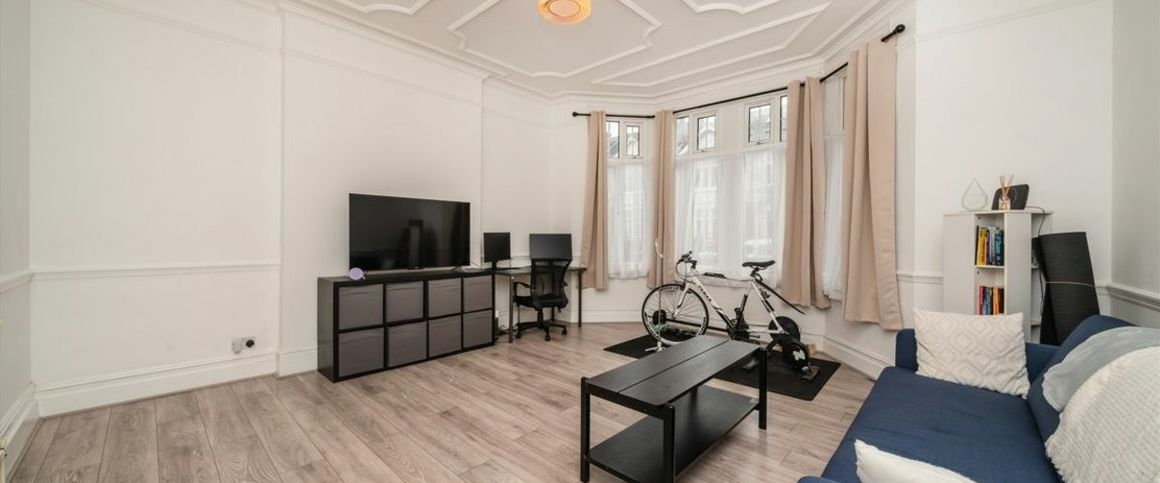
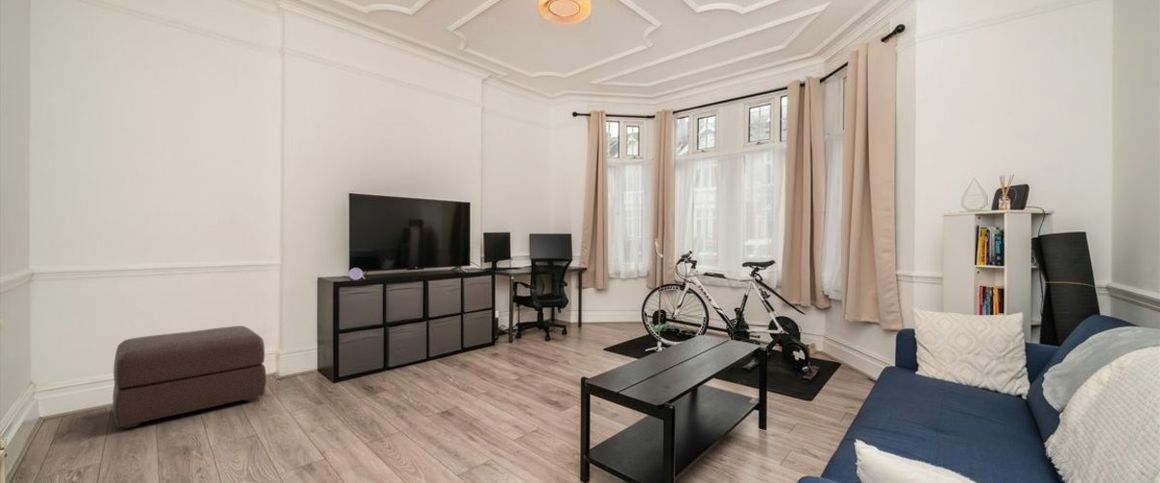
+ ottoman (193, 368)
